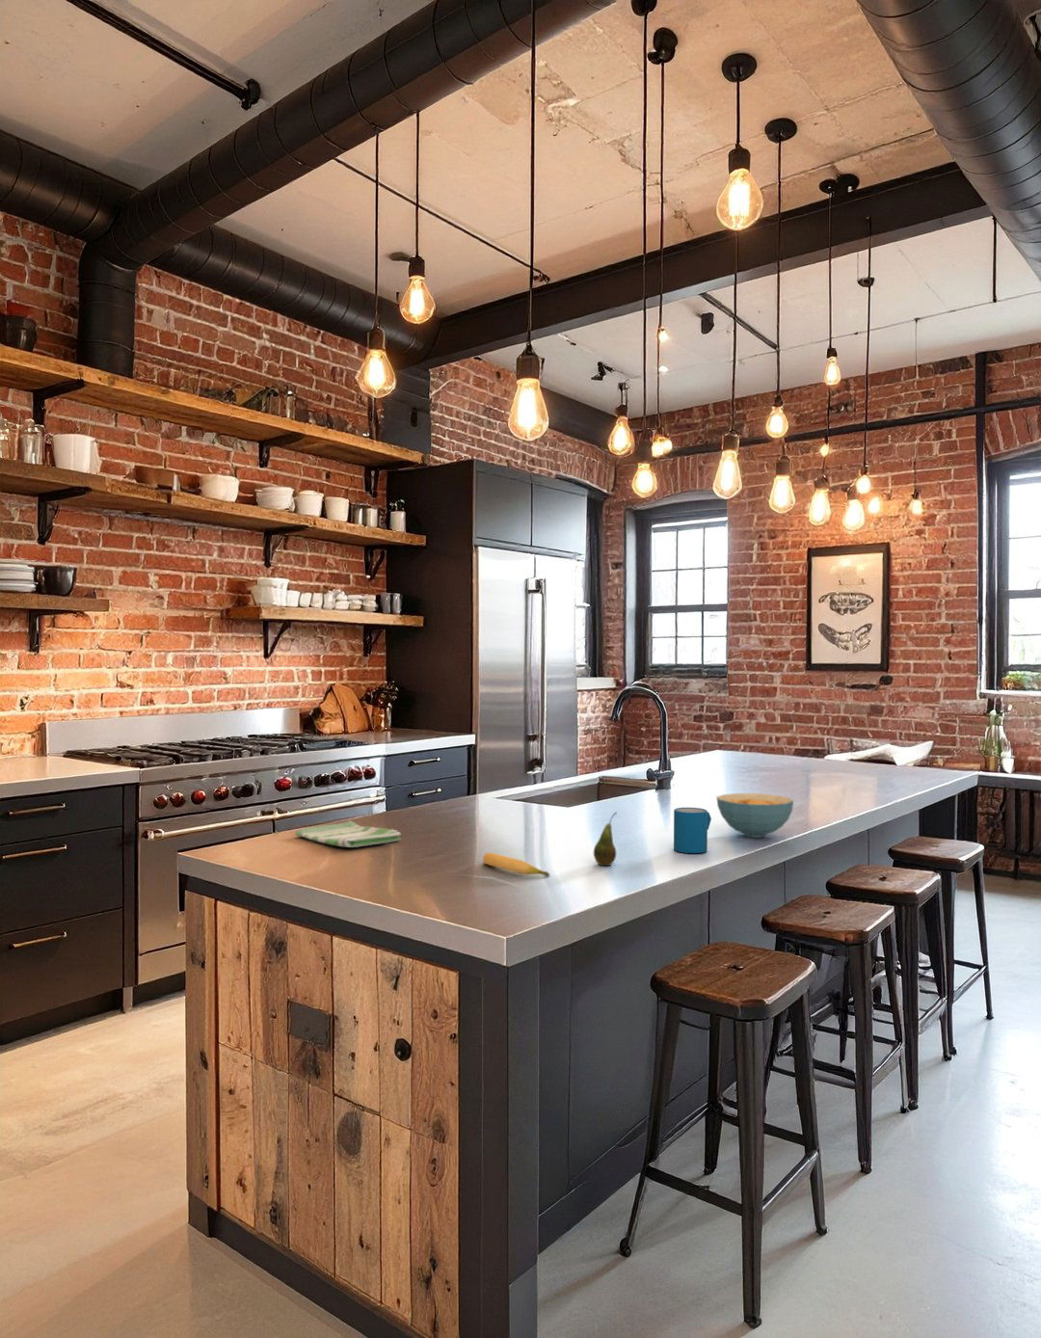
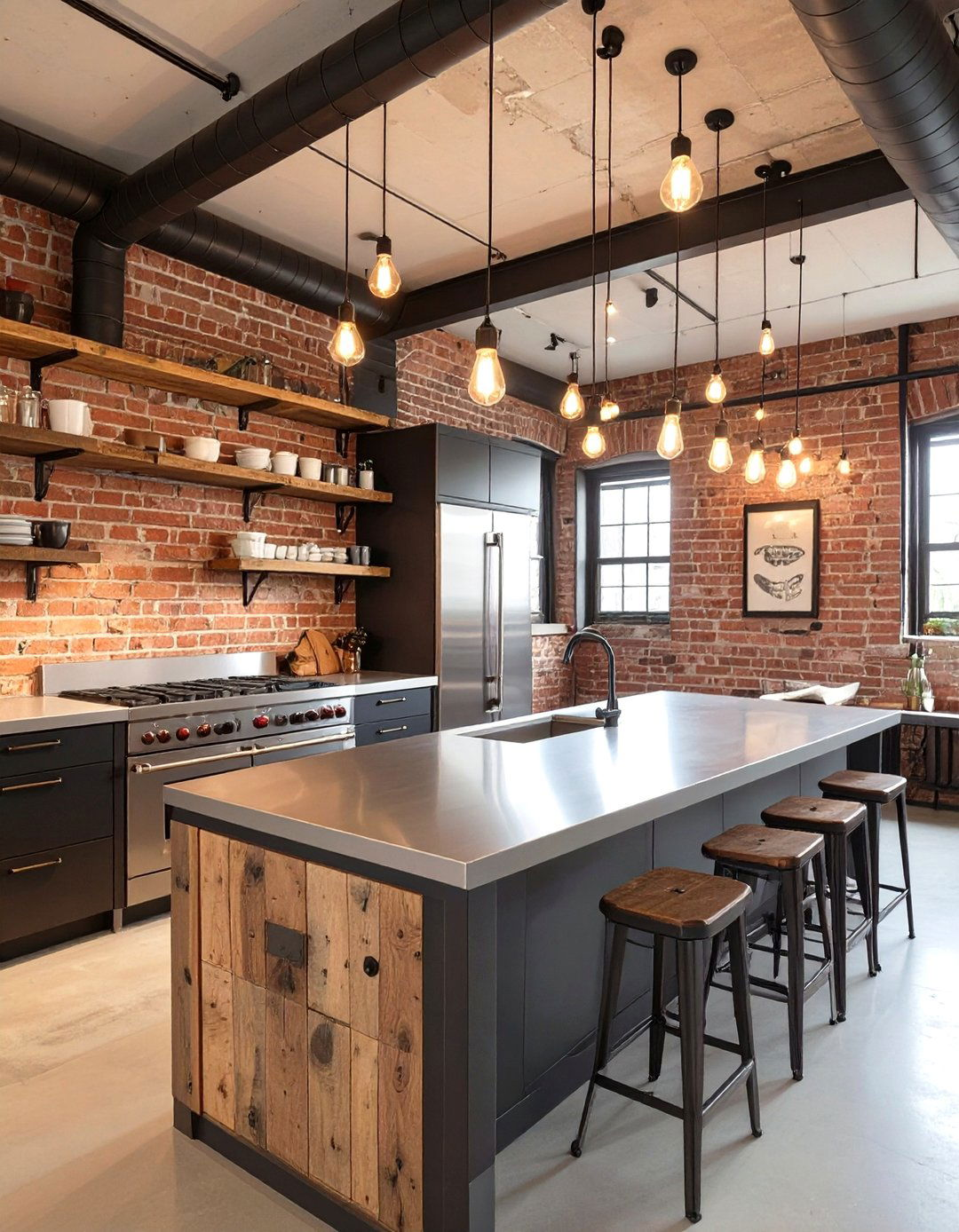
- mug (695, 829)
- dish towel (348, 833)
- cereal bowl (753, 817)
- fruit (605, 837)
- banana (510, 862)
